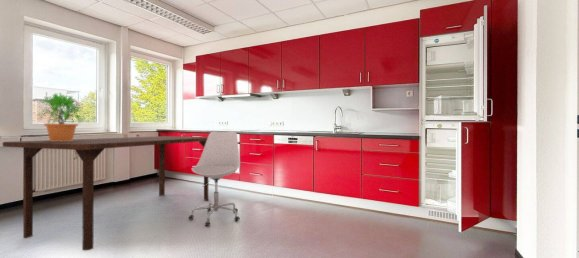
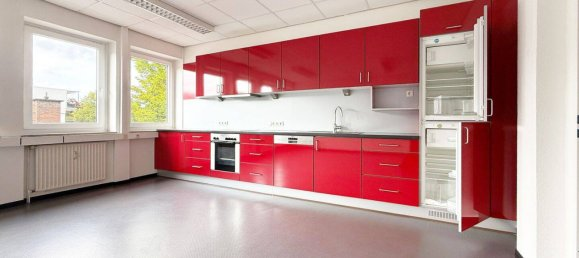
- chair (216, 174)
- dining table (159, 176)
- potted plant (61, 116)
